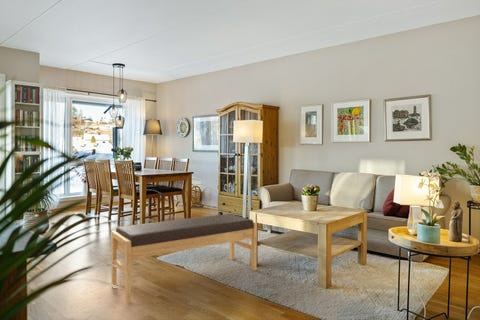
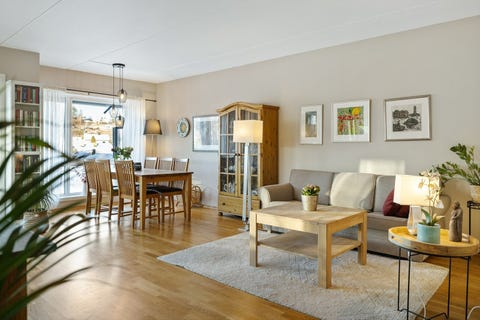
- bench (188, 248)
